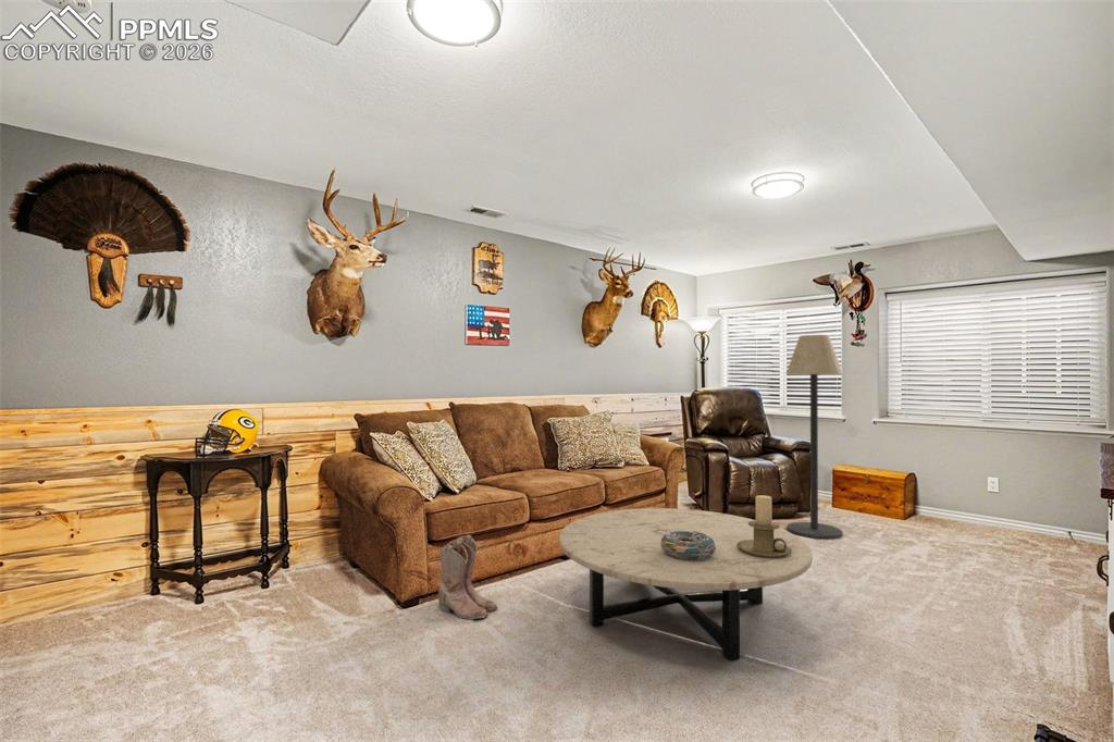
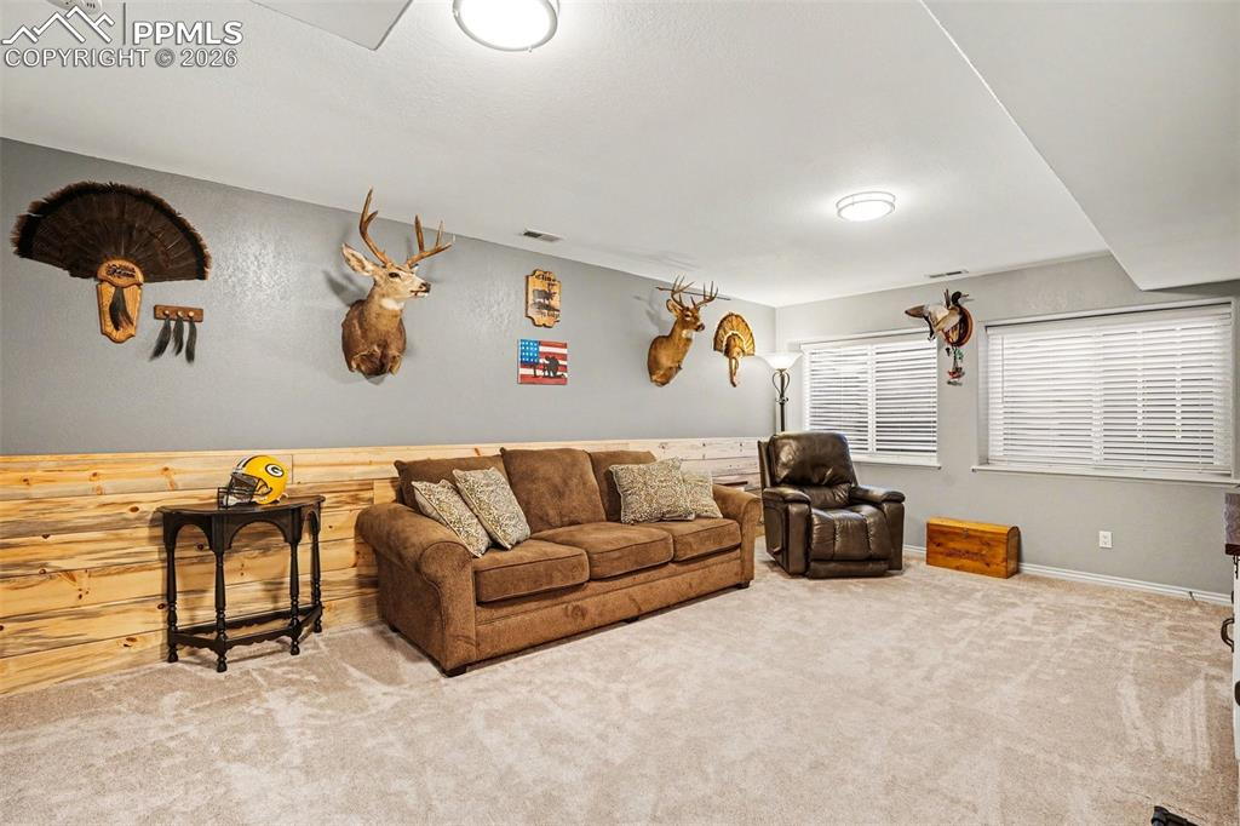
- decorative bowl (688, 544)
- coffee table (679, 574)
- boots (468, 573)
- candle holder (763, 522)
- floor lamp (814, 433)
